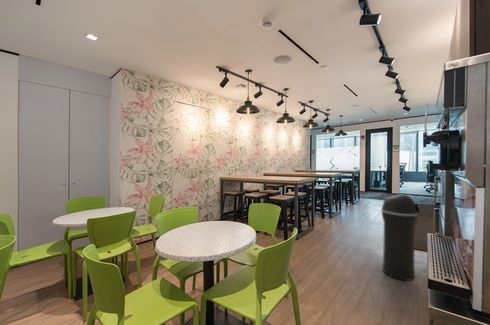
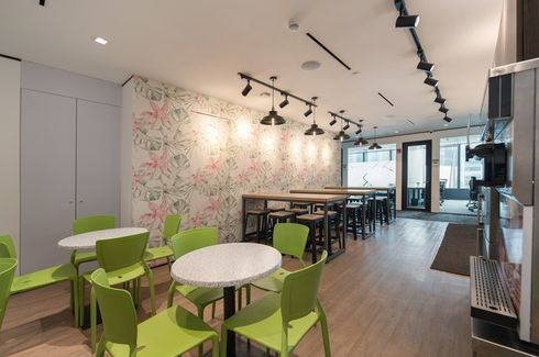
- trash can (400, 234)
